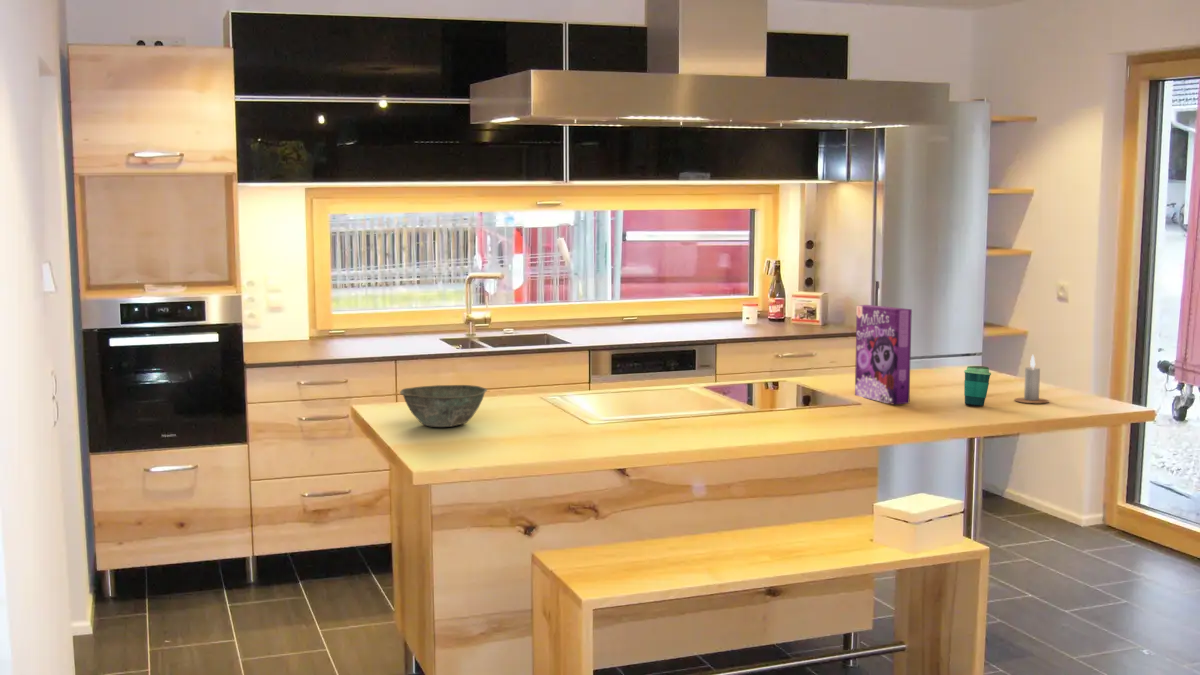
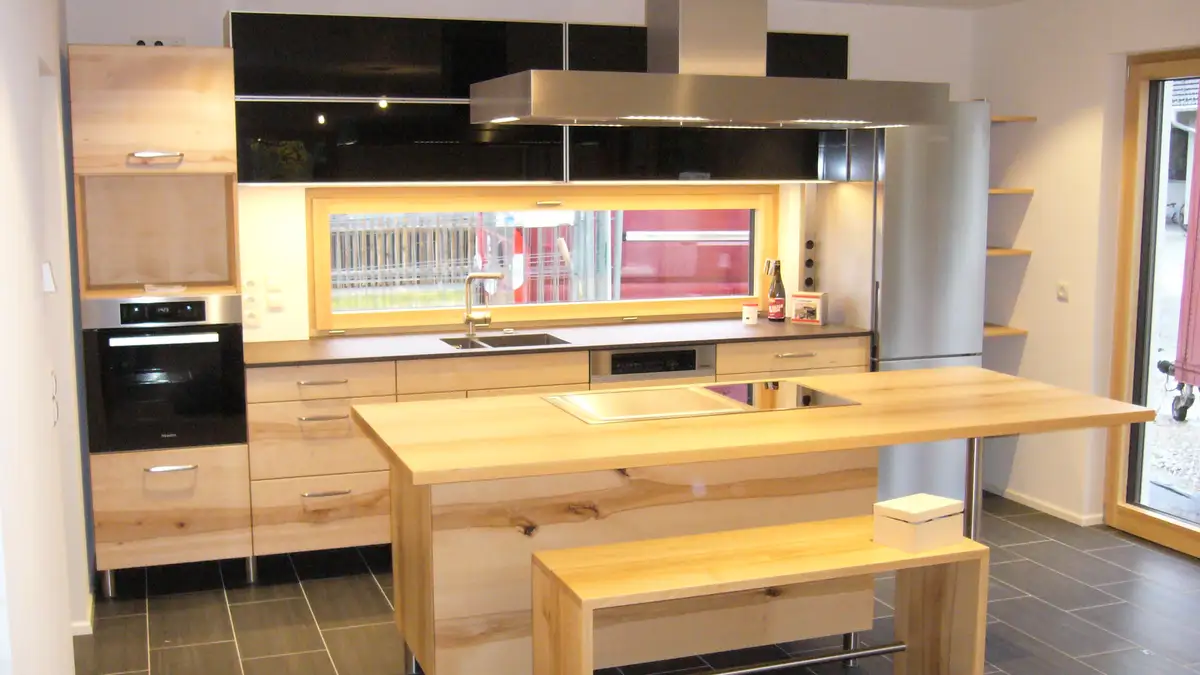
- candle (1032, 377)
- cereal box (882, 353)
- bowl (444, 406)
- cup (977, 386)
